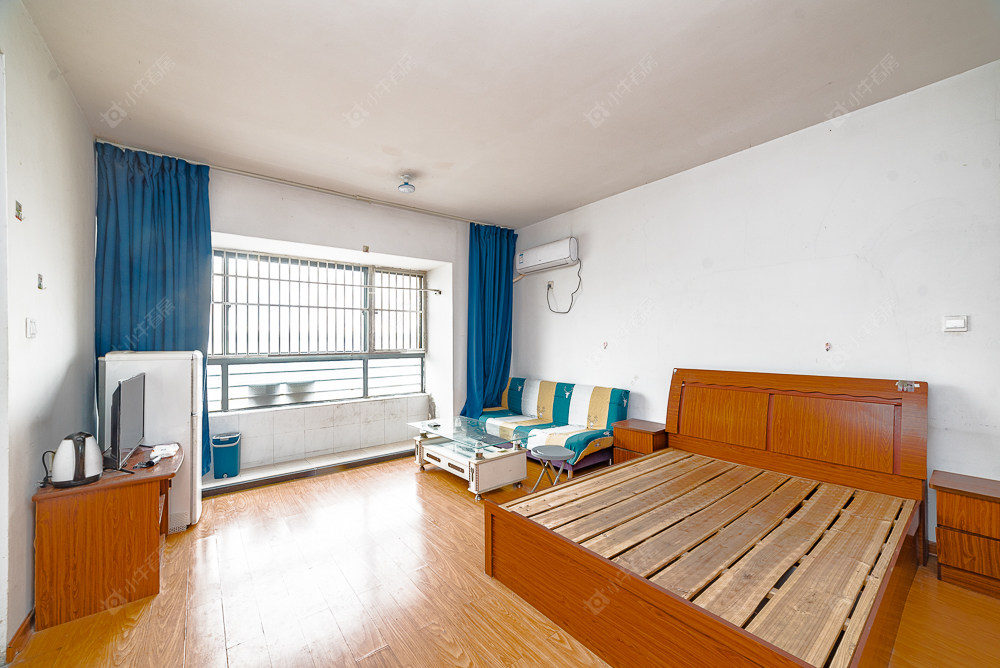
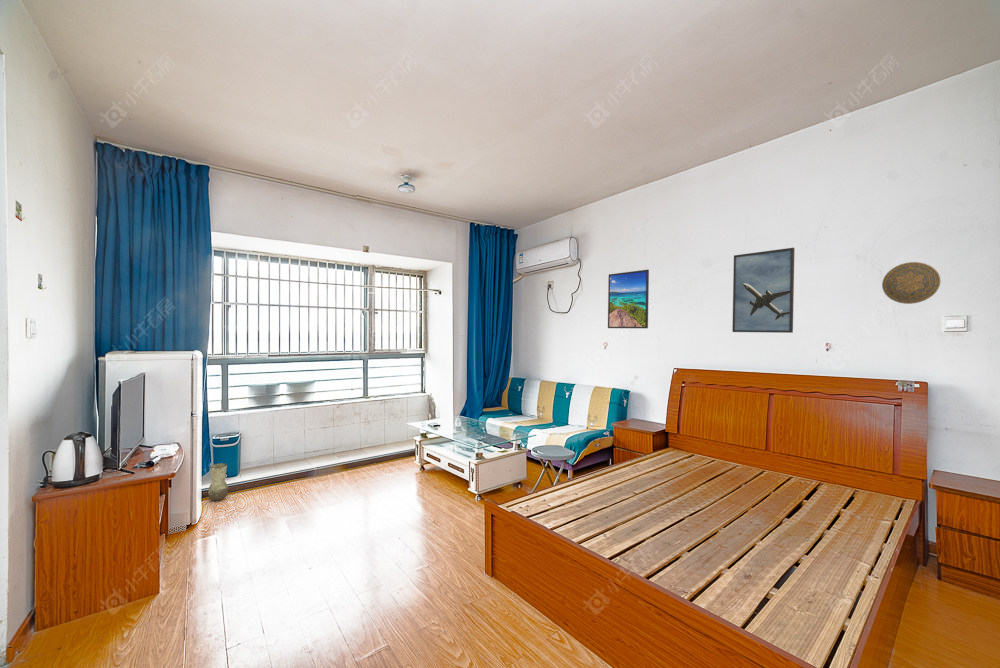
+ vase (218, 482)
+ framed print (761, 292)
+ decorative plate (909, 282)
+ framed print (627, 300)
